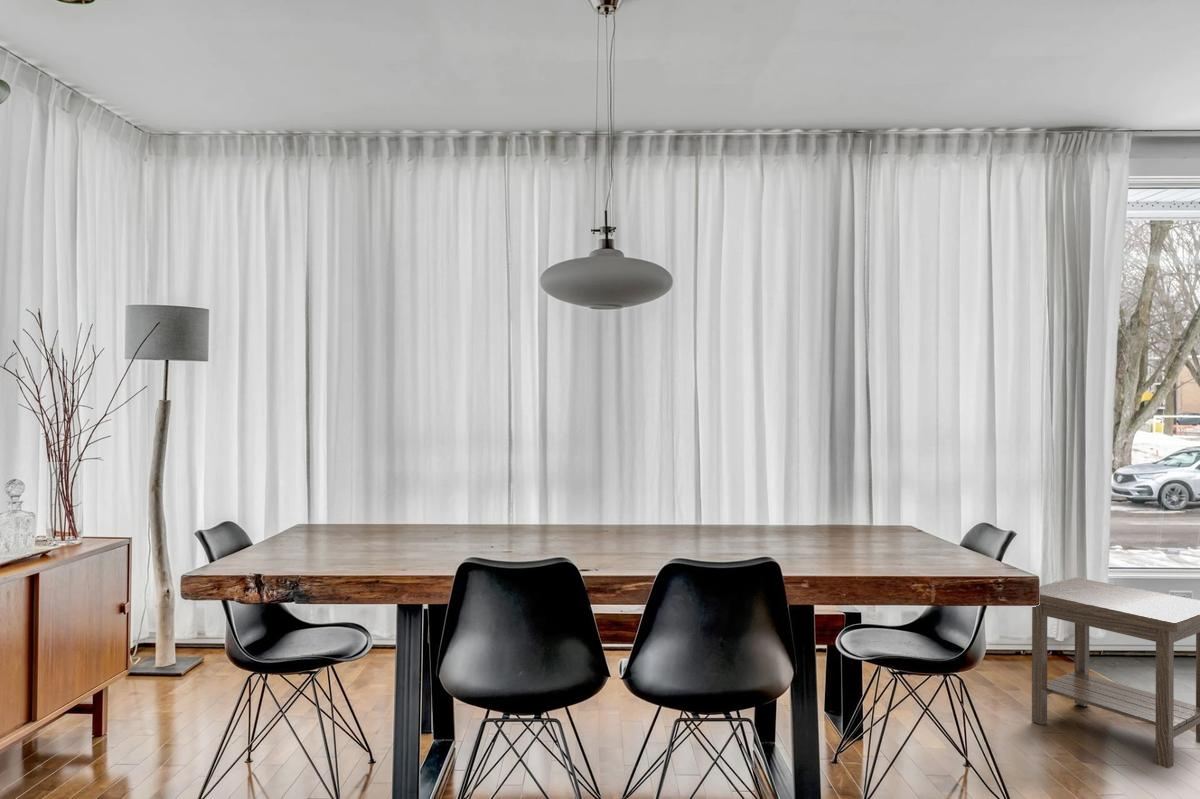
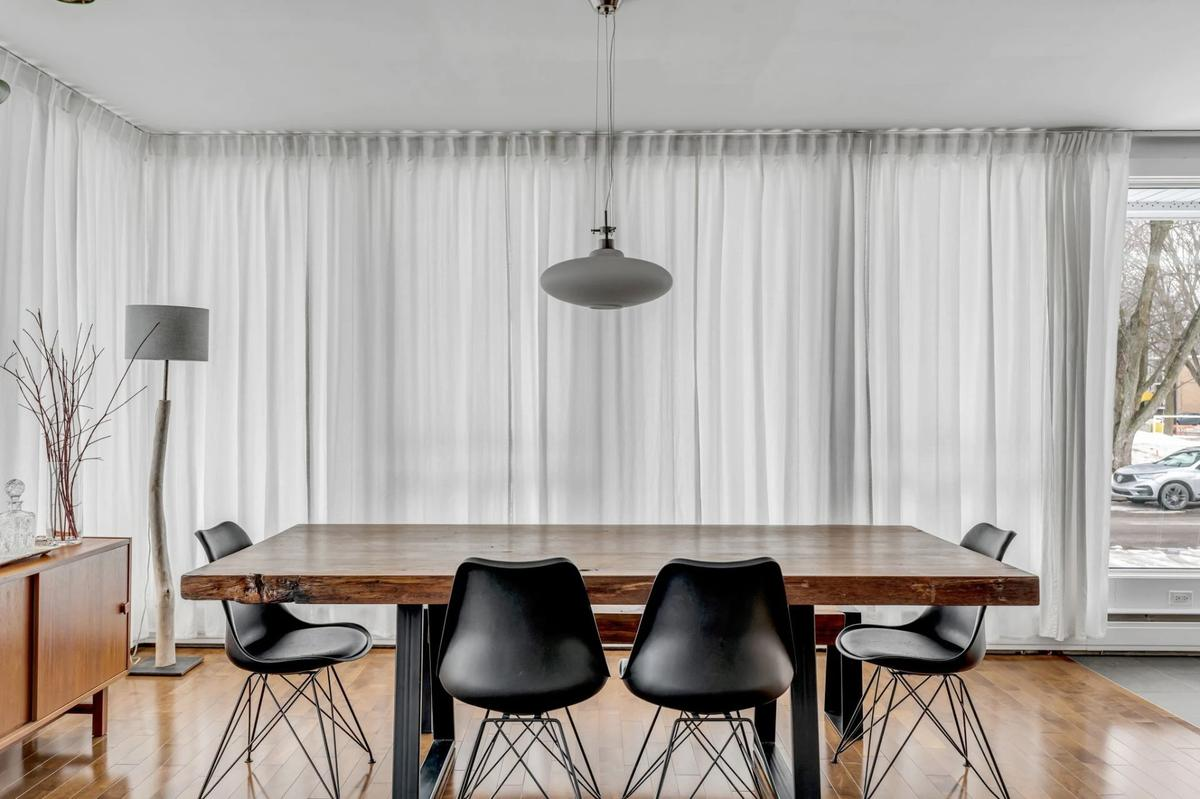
- side table (1114, 682)
